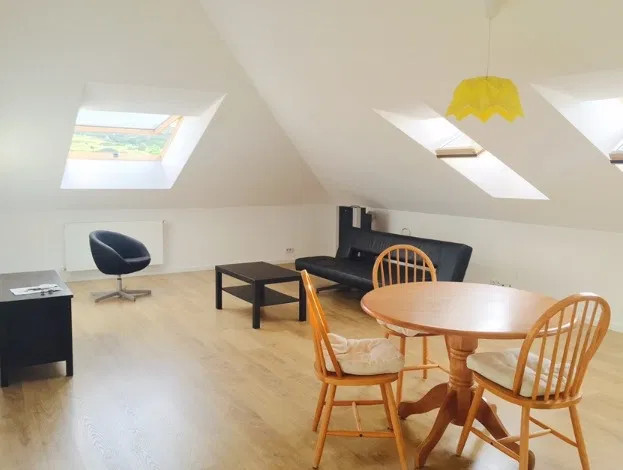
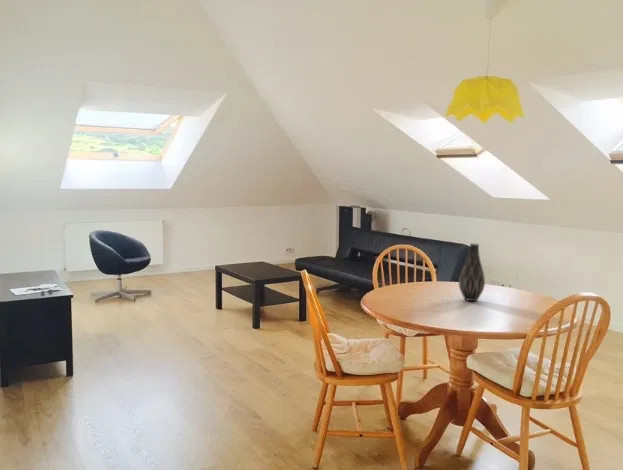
+ vase (472, 272)
